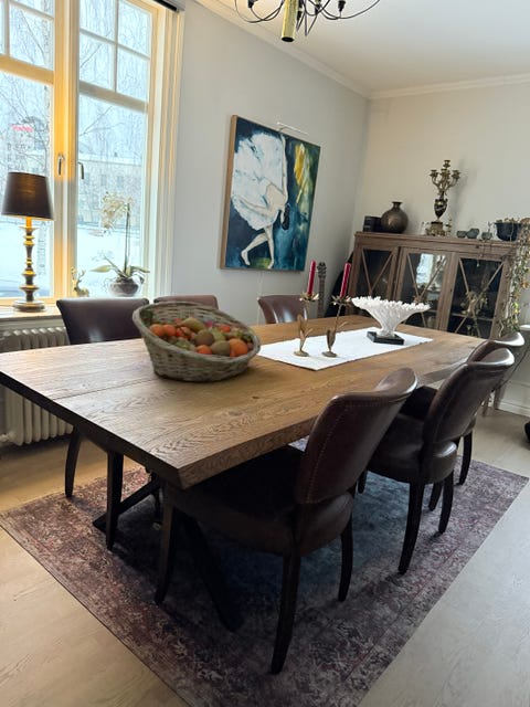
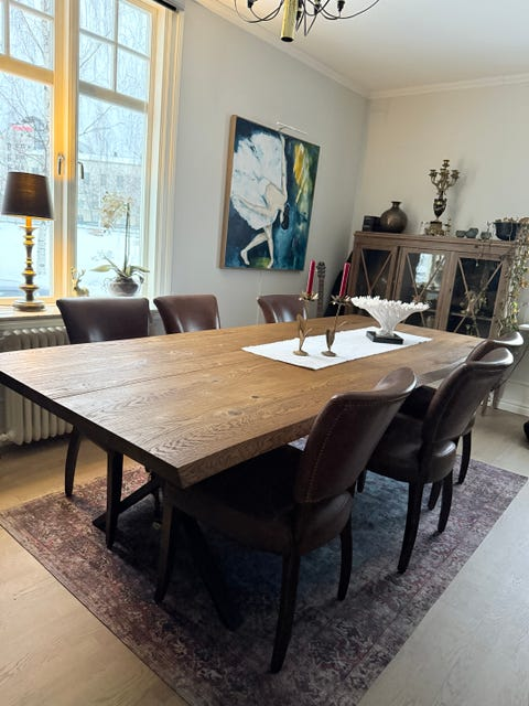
- fruit basket (199, 339)
